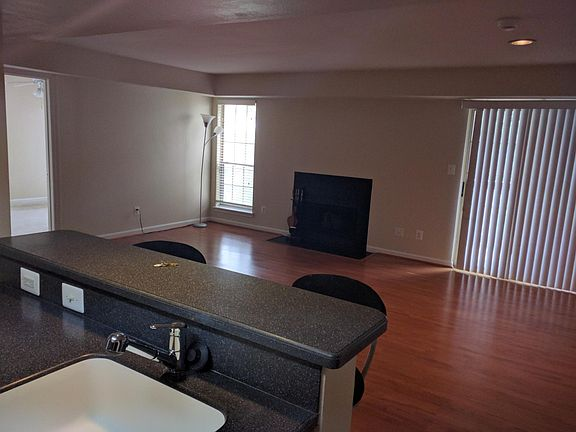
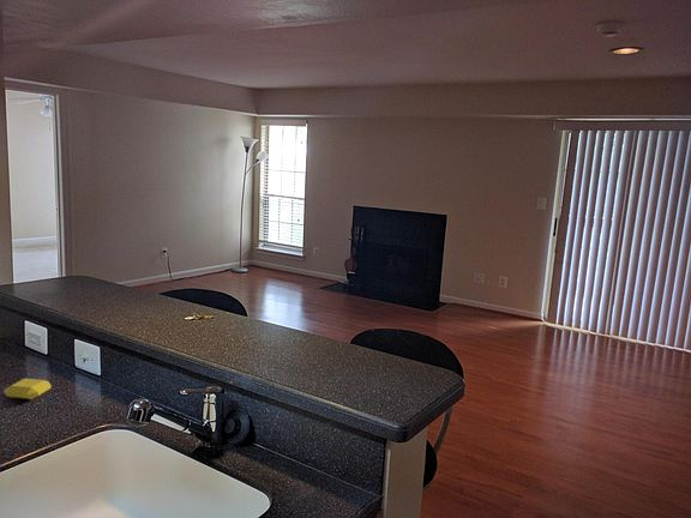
+ soap bar (28, 389)
